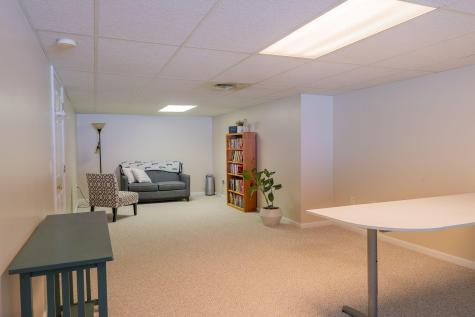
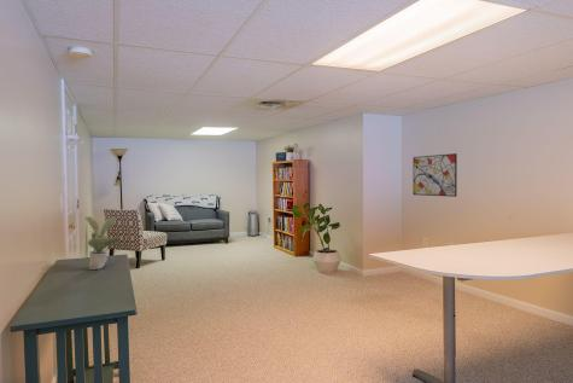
+ potted plant (104, 242)
+ wall art (433, 175)
